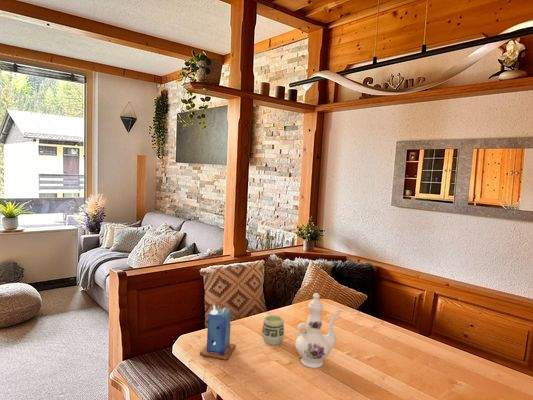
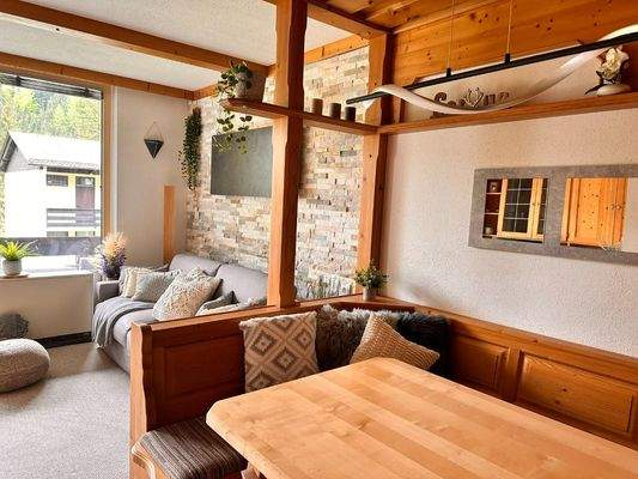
- chinaware (318, 327)
- candle (219, 328)
- cup (273, 329)
